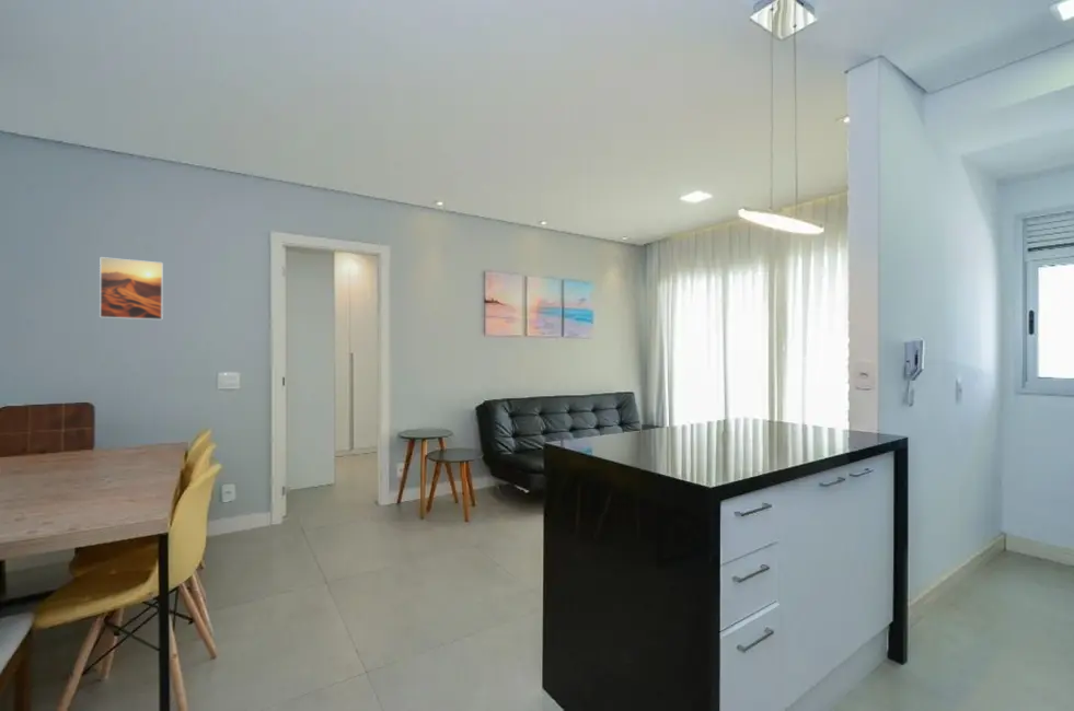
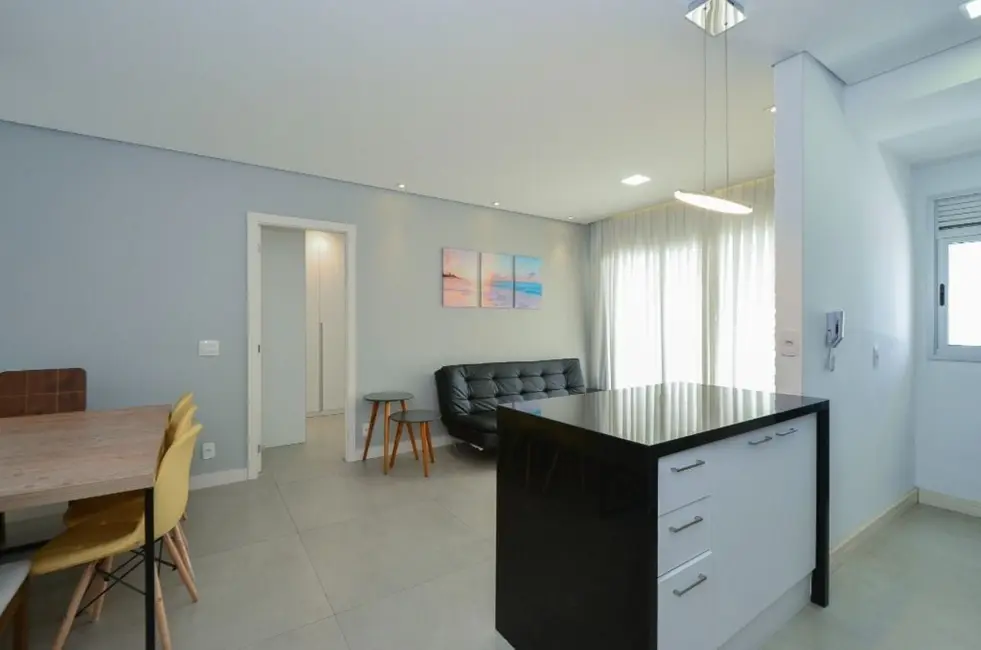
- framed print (131, 289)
